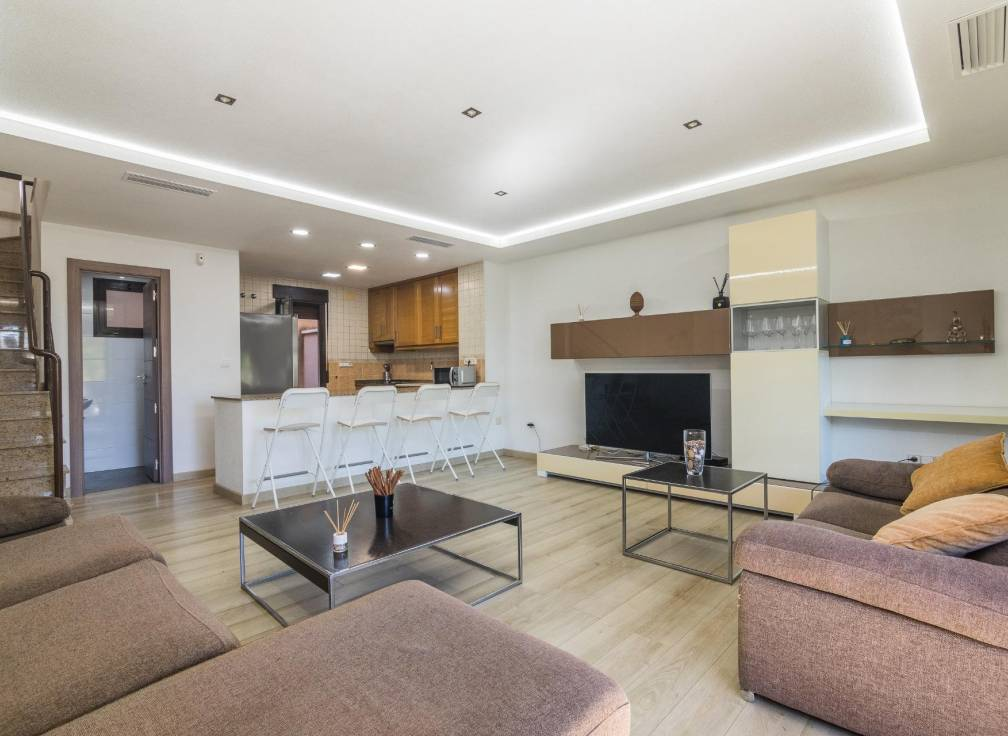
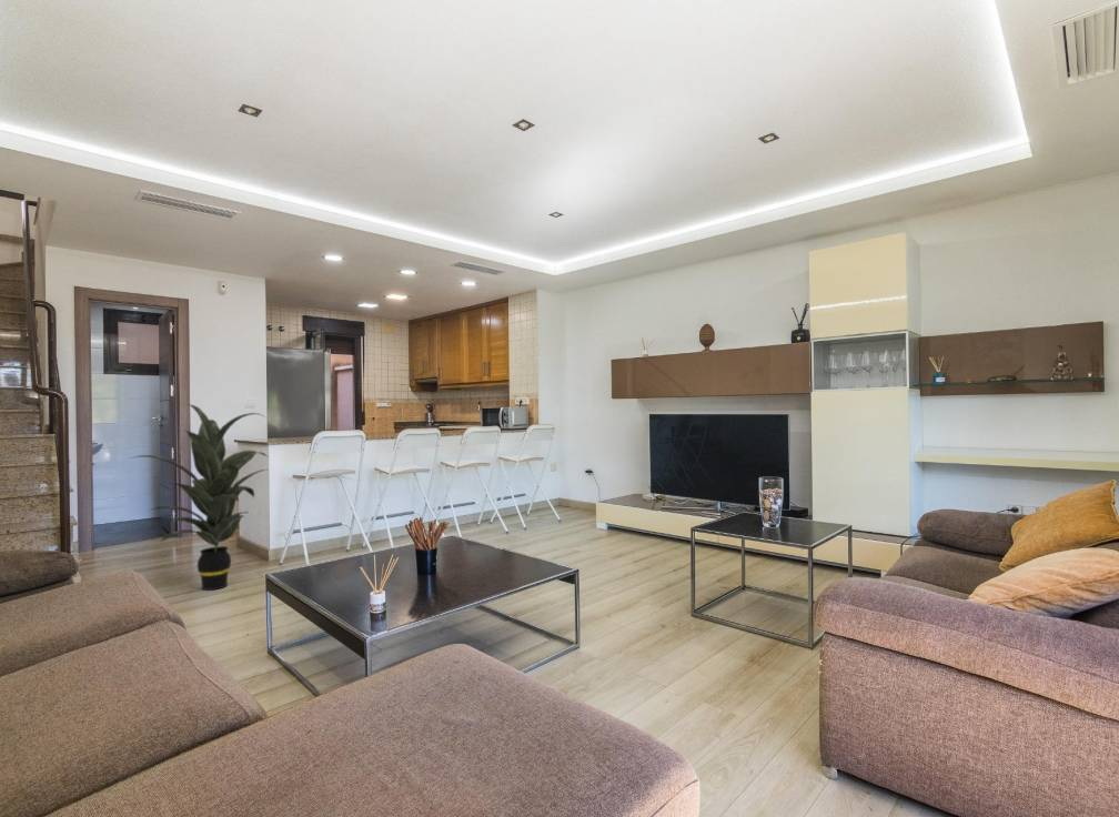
+ indoor plant (210, 494)
